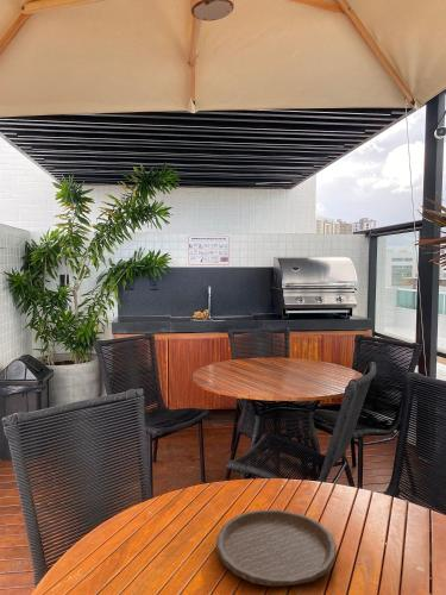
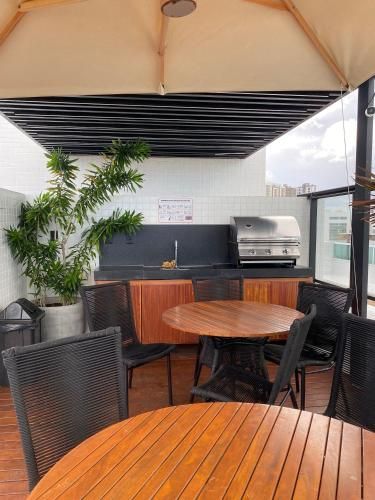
- plate (275, 544)
